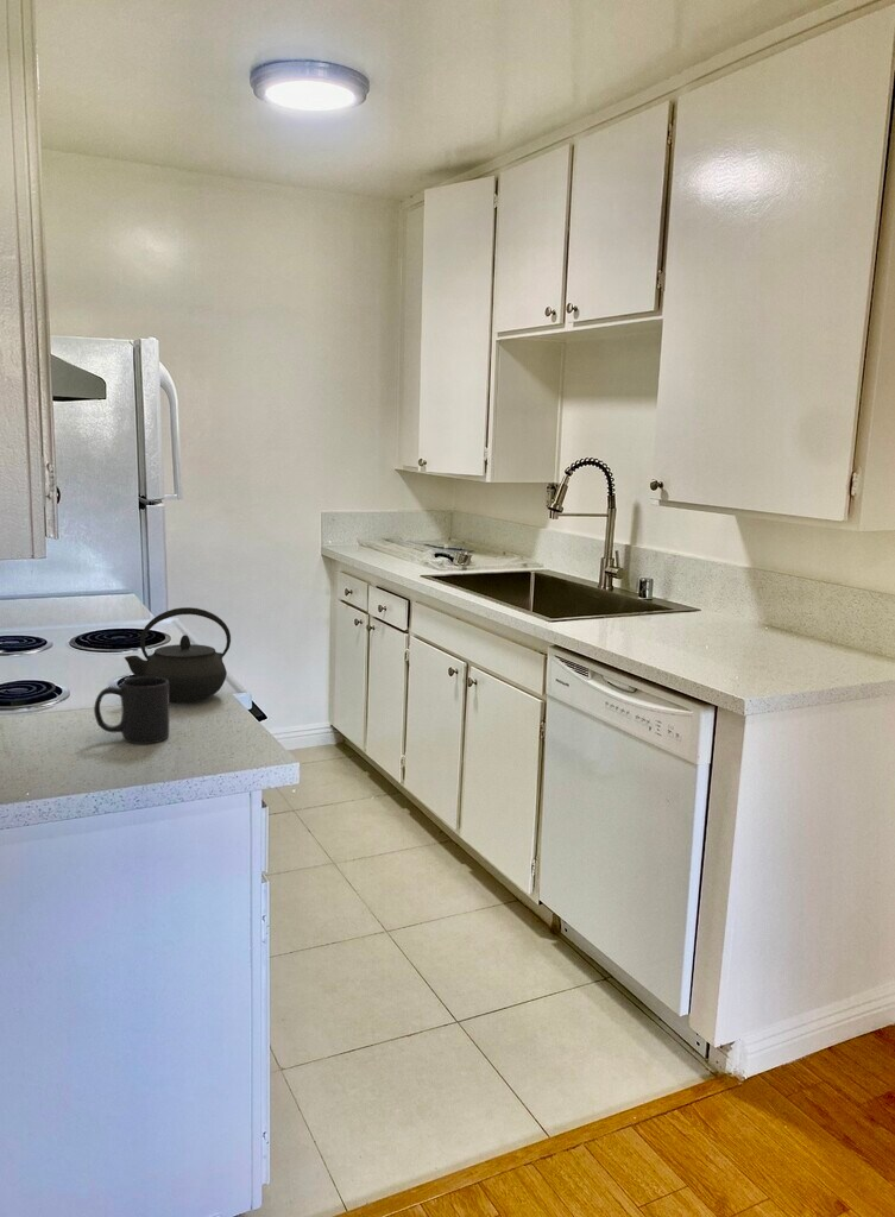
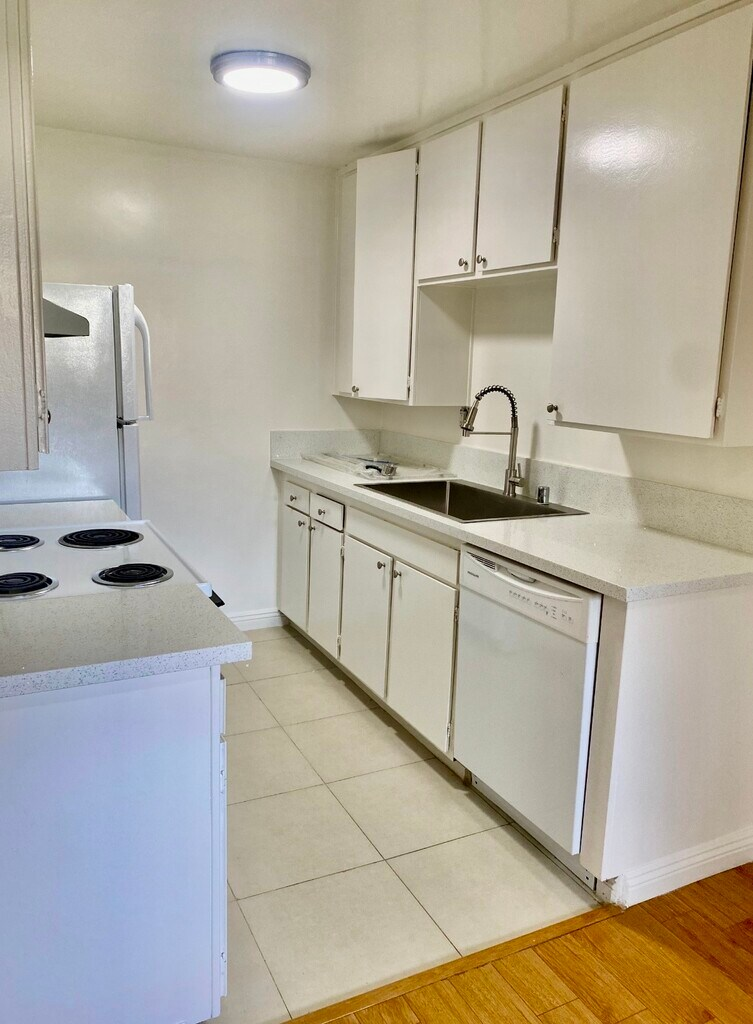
- mug (132, 710)
- kettle (178, 652)
